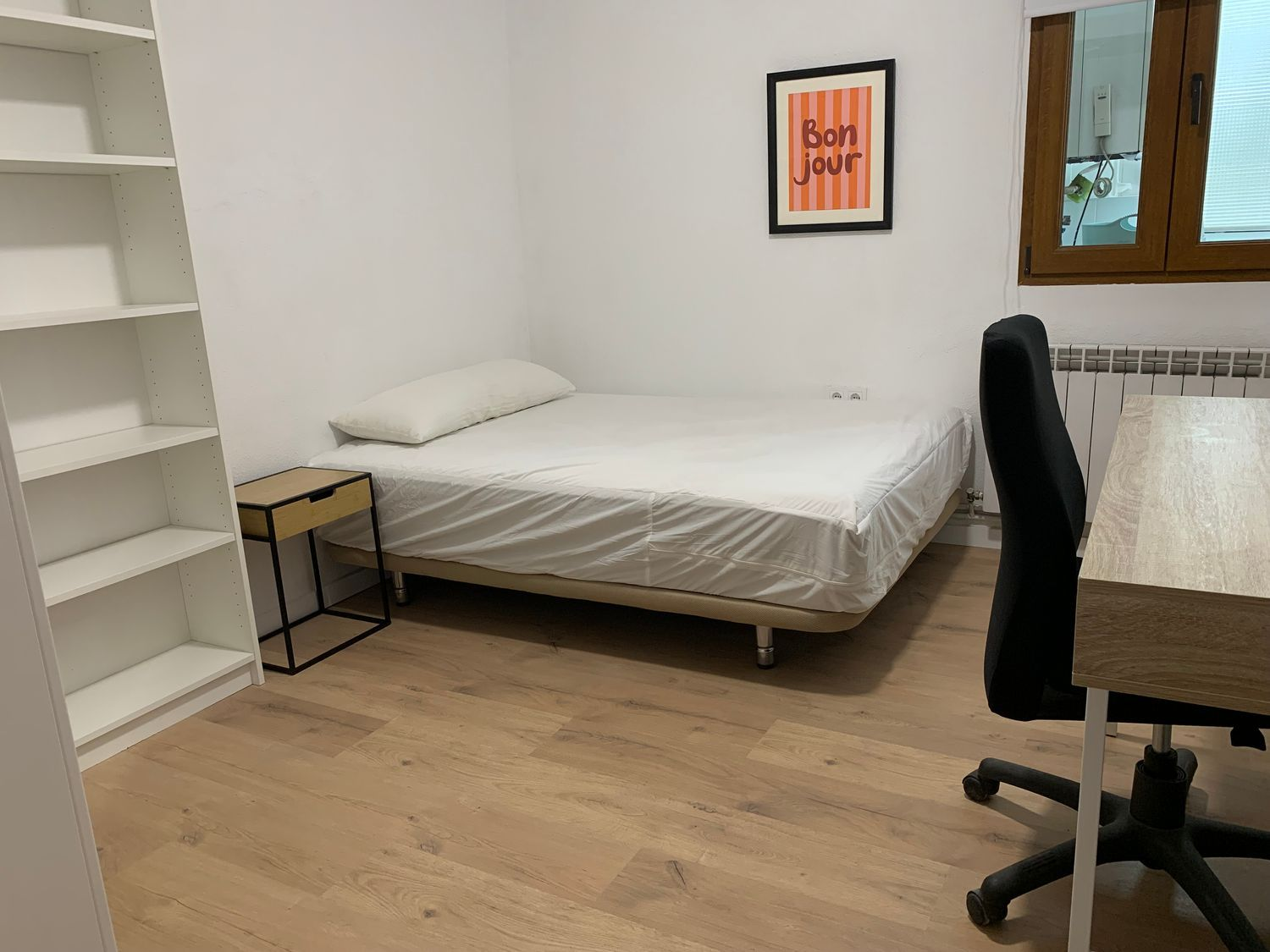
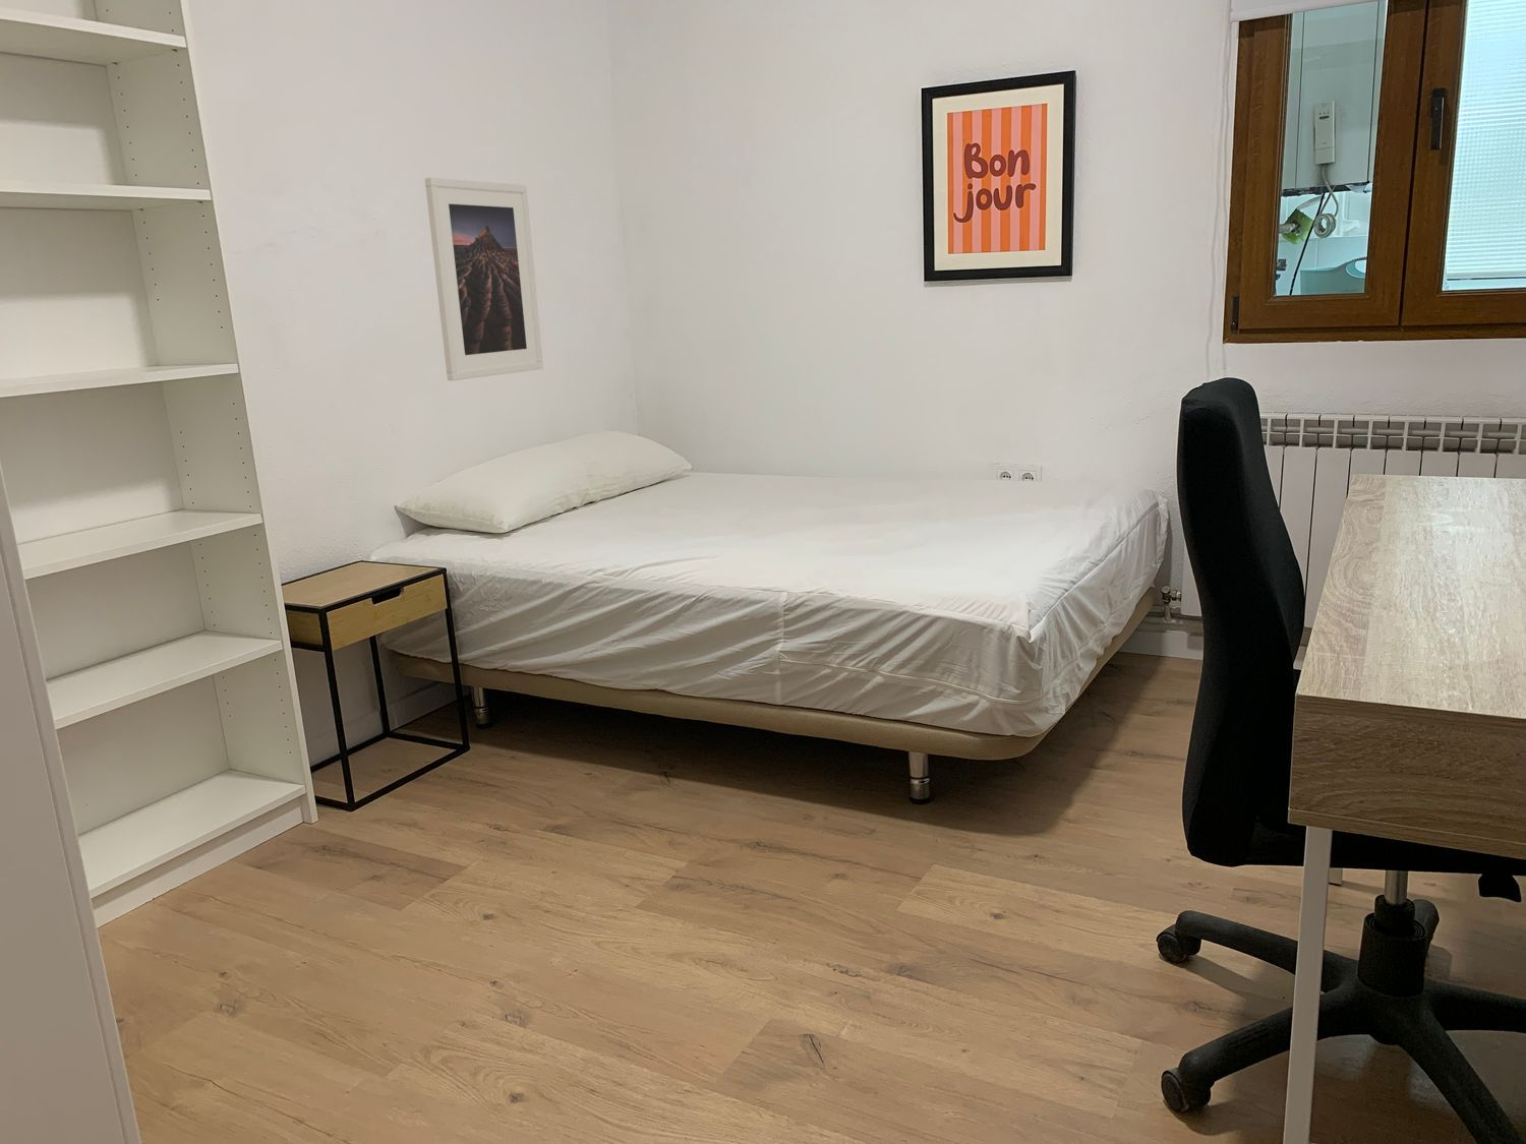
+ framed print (488, 280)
